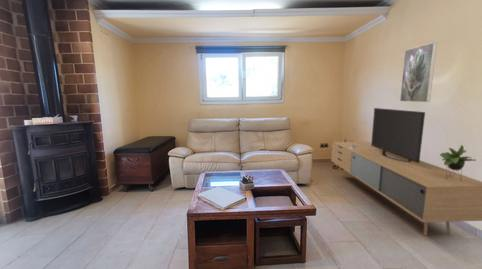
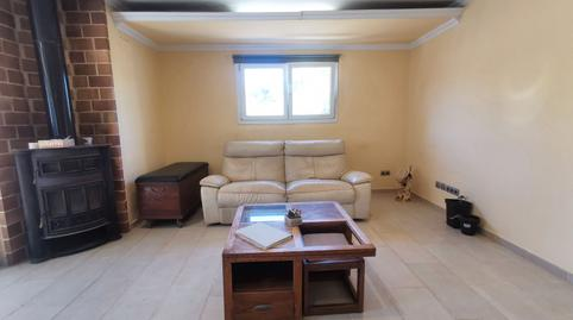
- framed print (416, 74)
- media console (388, 155)
